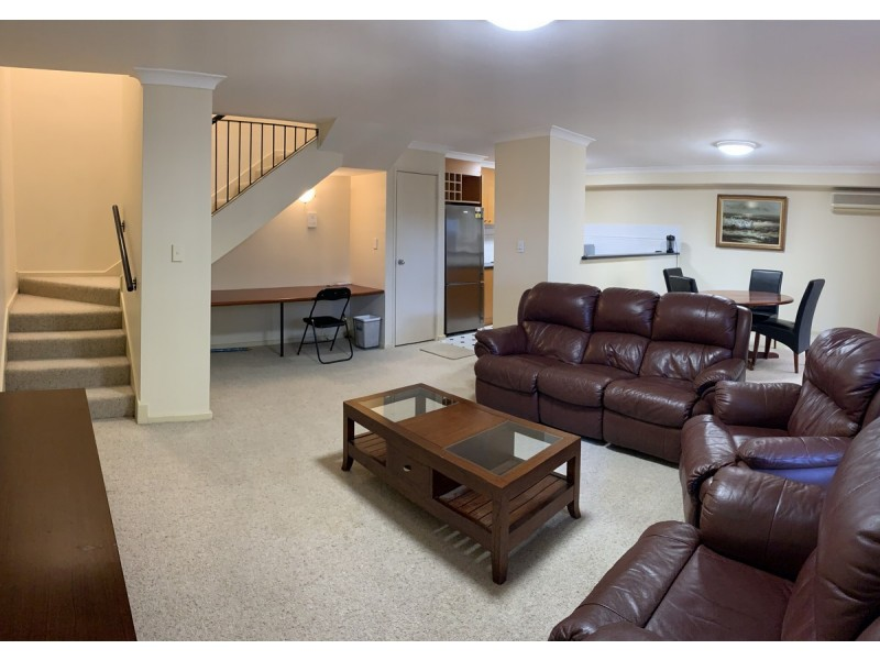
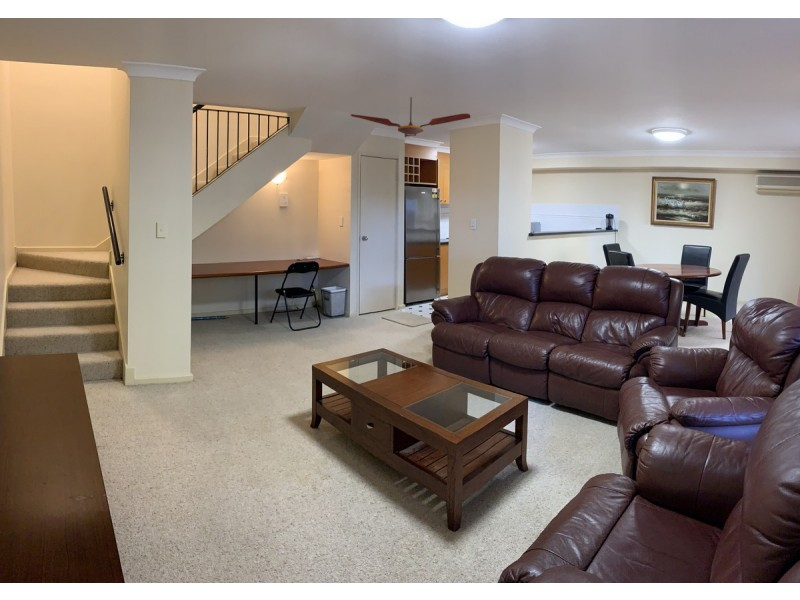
+ ceiling fan (410, 119)
